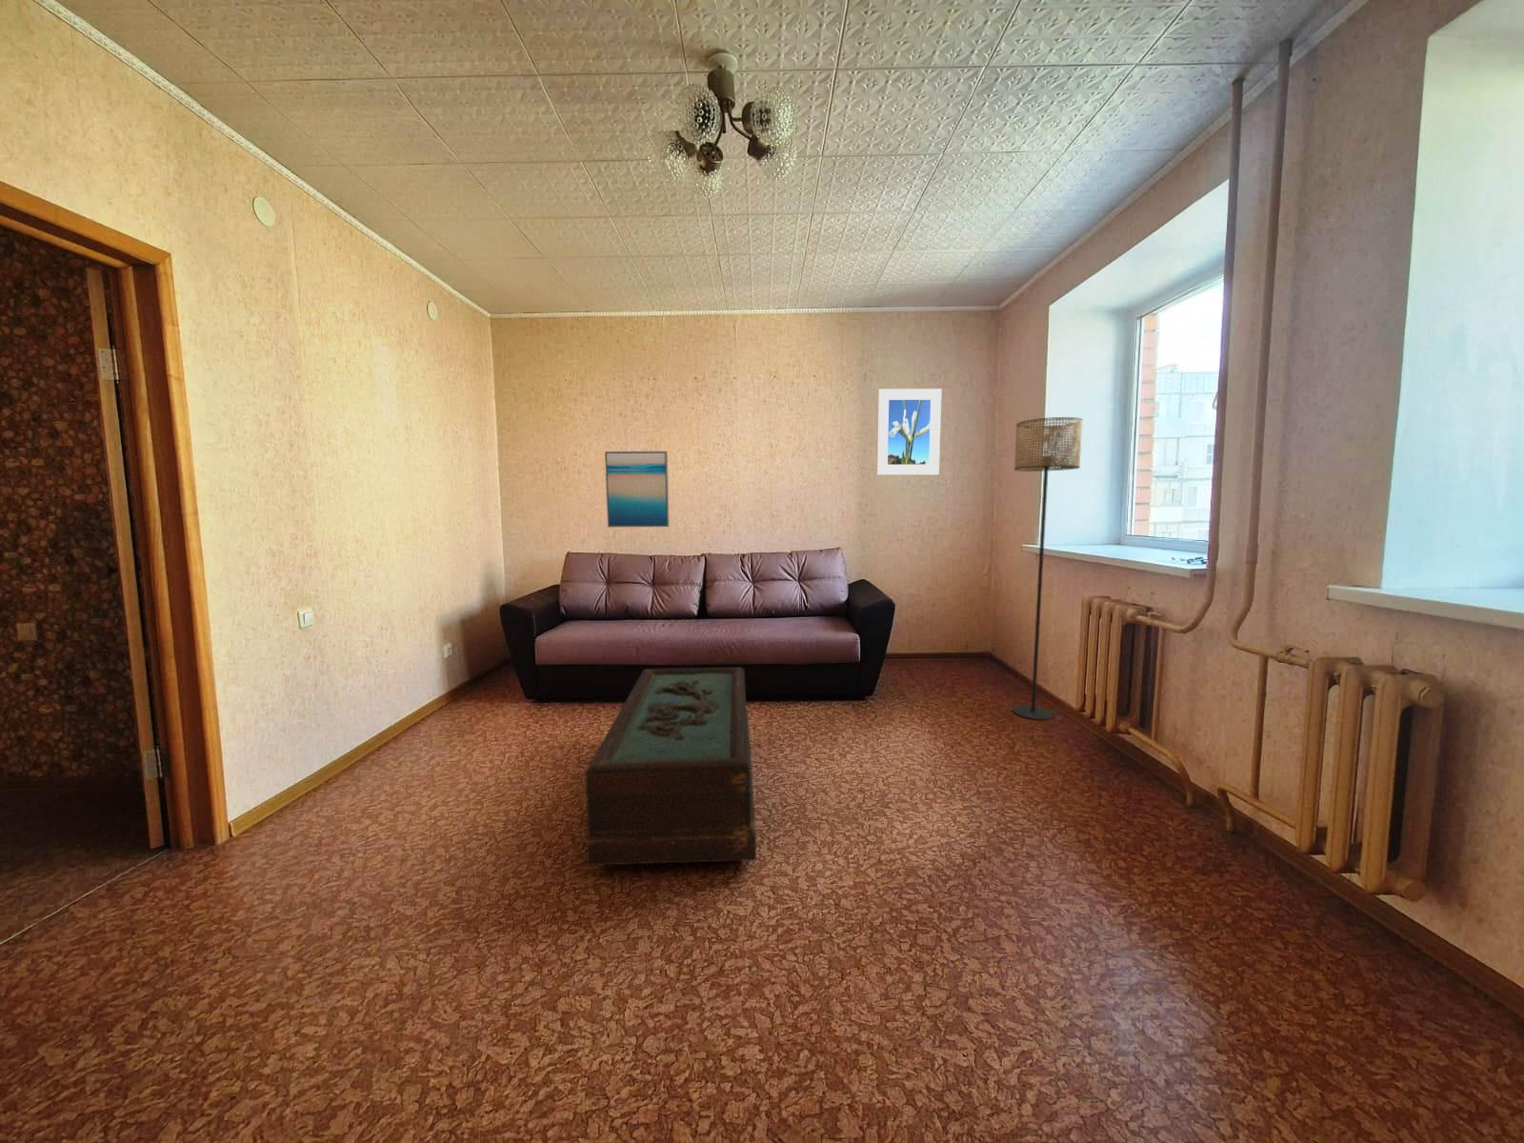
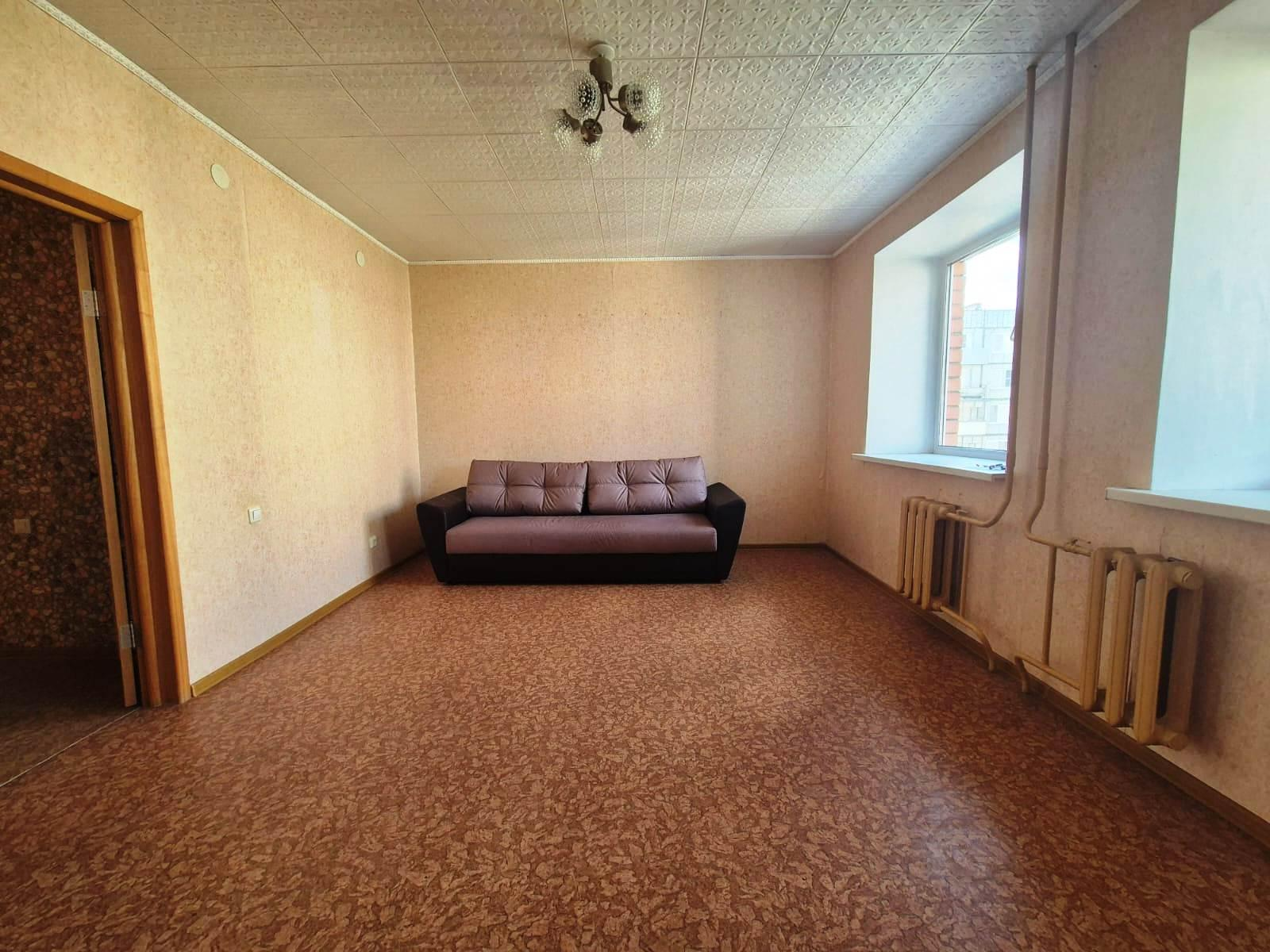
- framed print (908, 431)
- floor lamp (1040, 572)
- wall art (637, 490)
- coffee table (686, 746)
